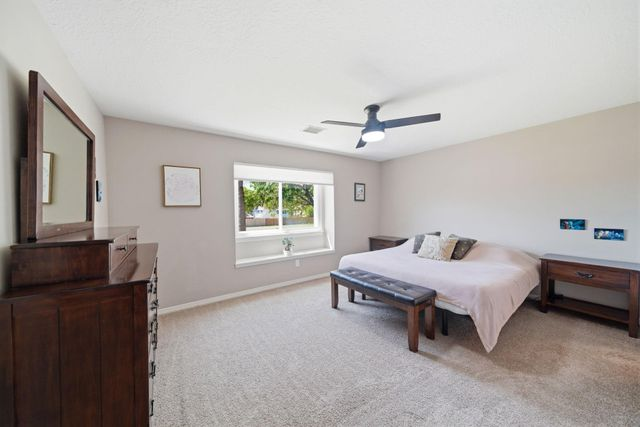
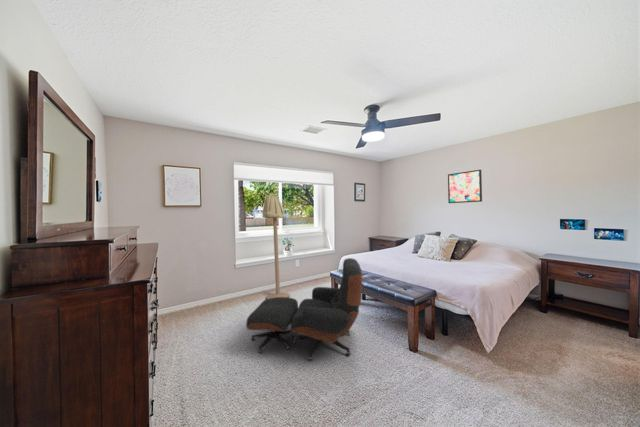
+ floor lamp (274, 244)
+ wall art (464, 187)
+ lounge chair (305, 301)
